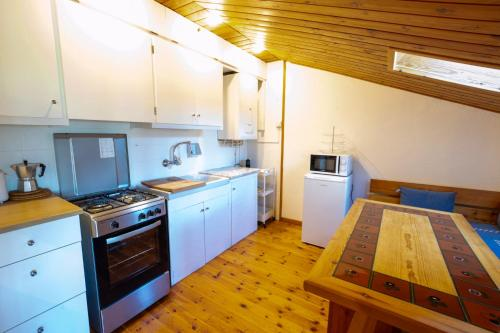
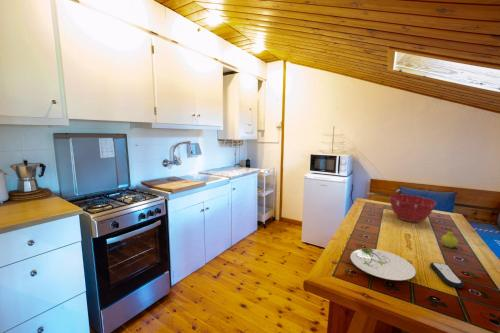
+ remote control (446, 274)
+ plate (380, 265)
+ fruit (449, 236)
+ mixing bowl (410, 209)
